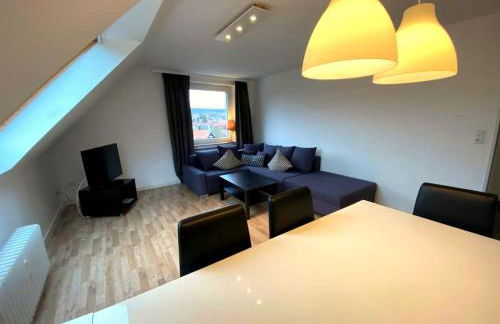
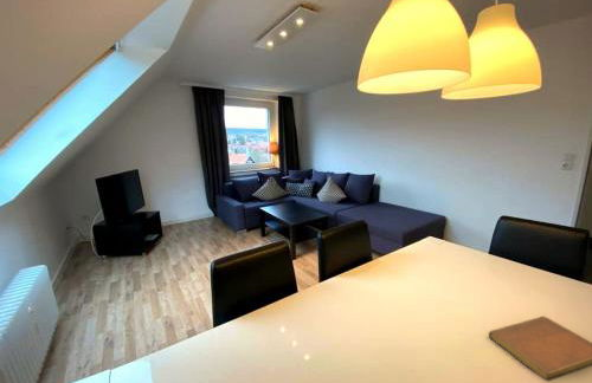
+ notebook (545, 343)
